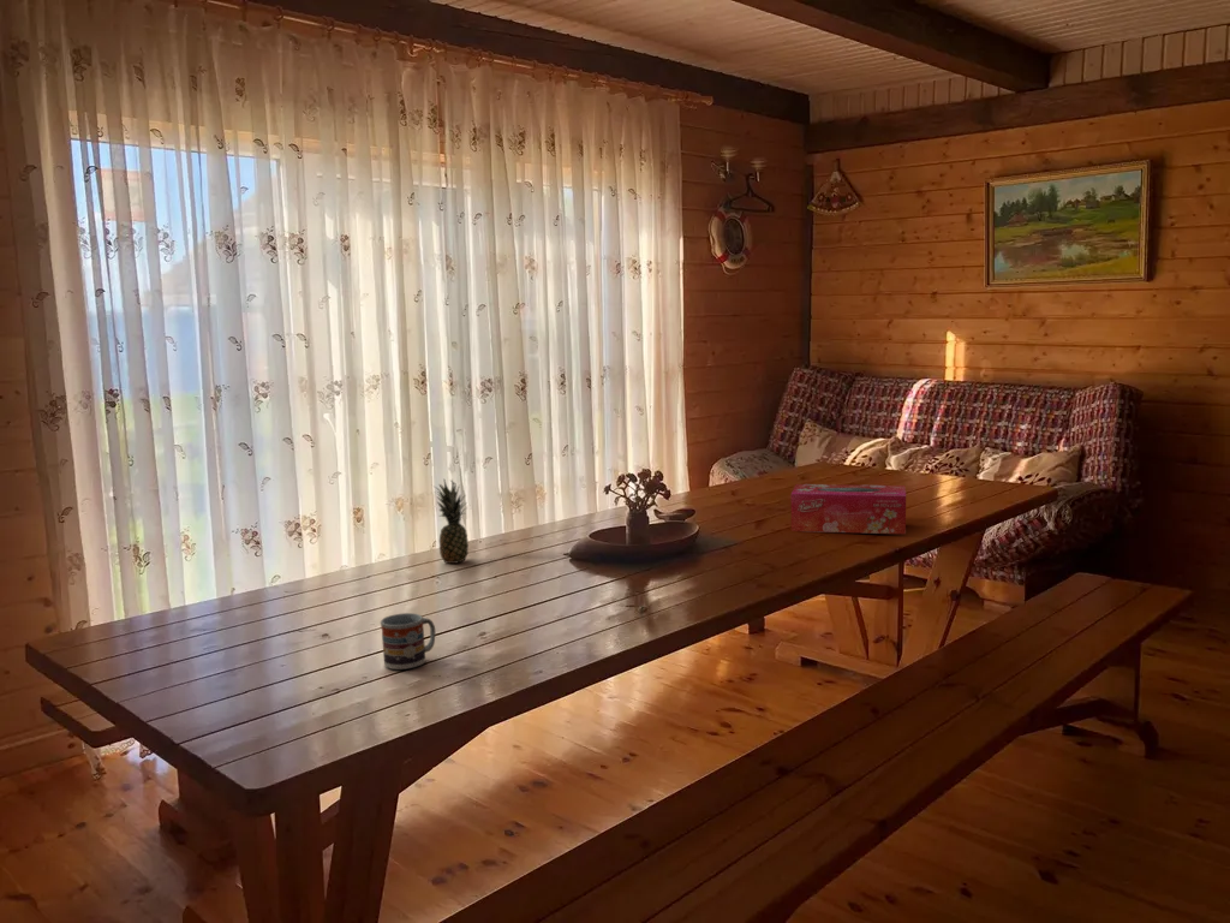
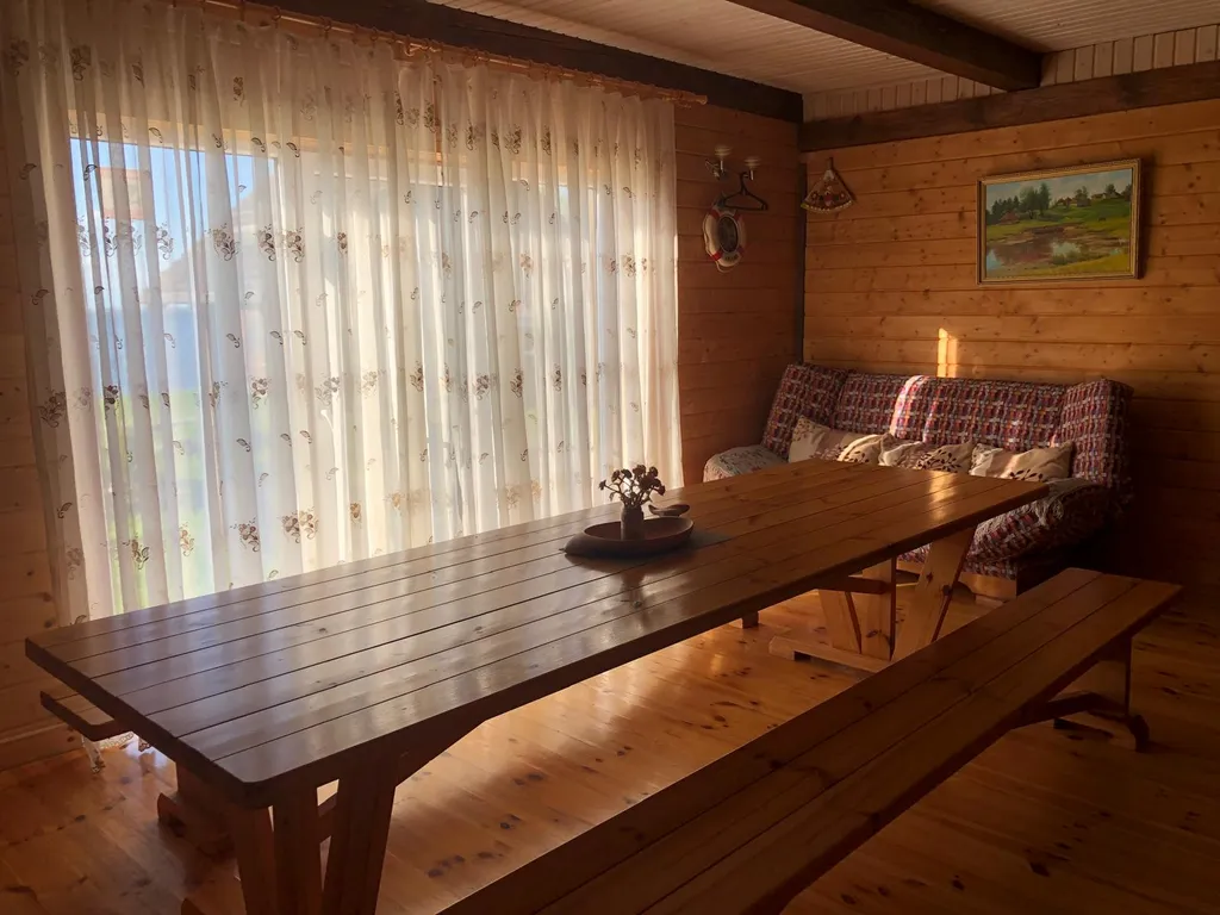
- cup (410, 638)
- tissue box (848, 507)
- fruit (450, 519)
